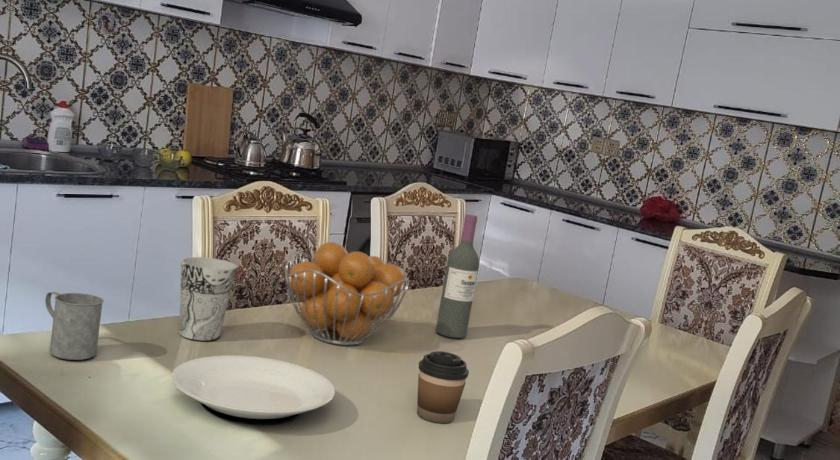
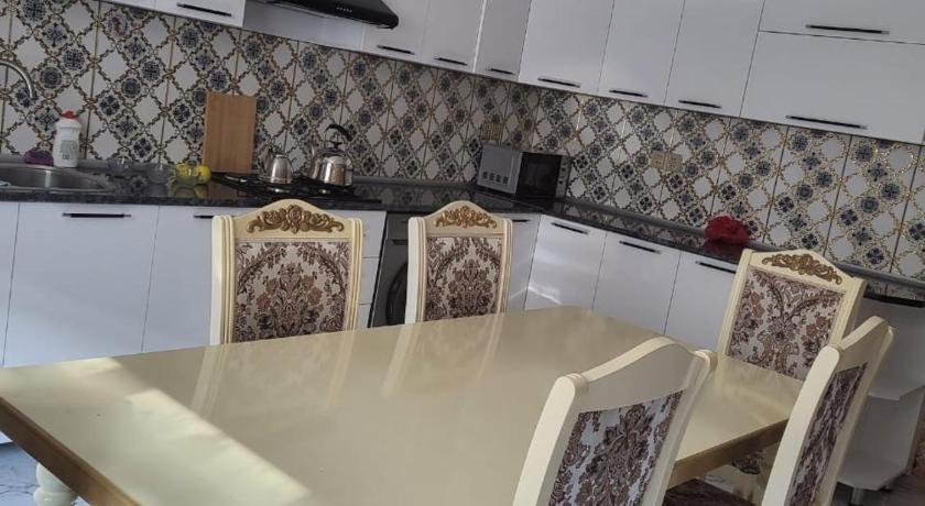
- coffee cup (441, 383)
- mug (68, 323)
- wine bottle (461, 275)
- fruit basket (344, 292)
- cup (204, 299)
- plate (253, 392)
